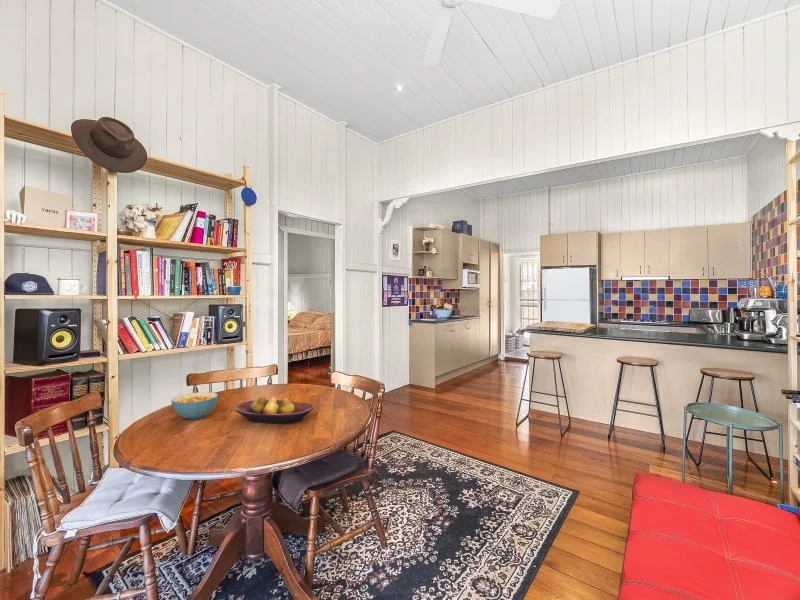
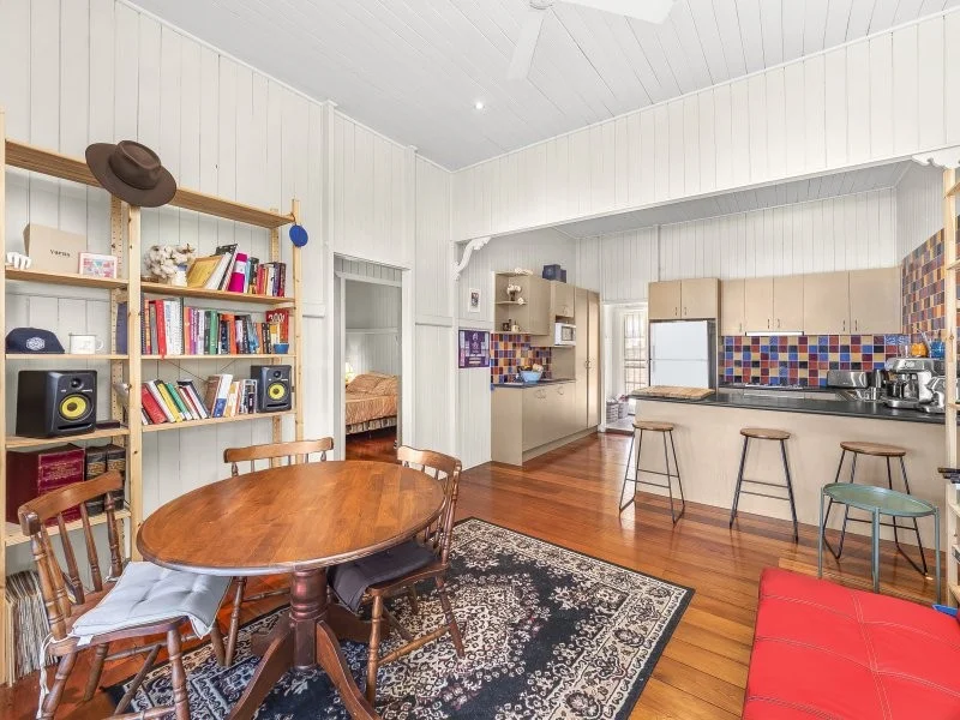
- fruit bowl (274, 407)
- cereal bowl (195, 407)
